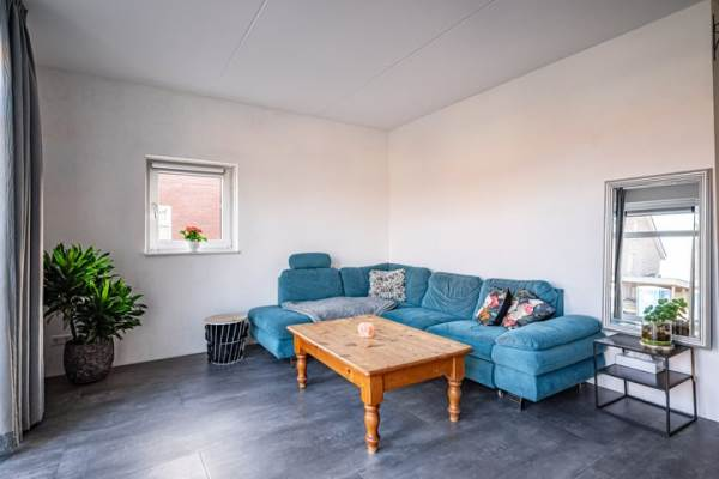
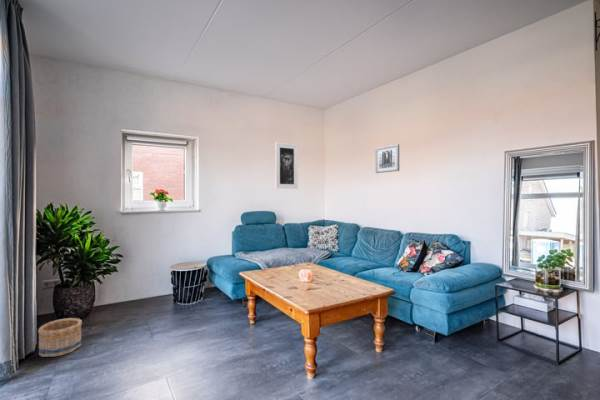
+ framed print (286, 166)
+ basket (60, 336)
+ wall art (386, 159)
